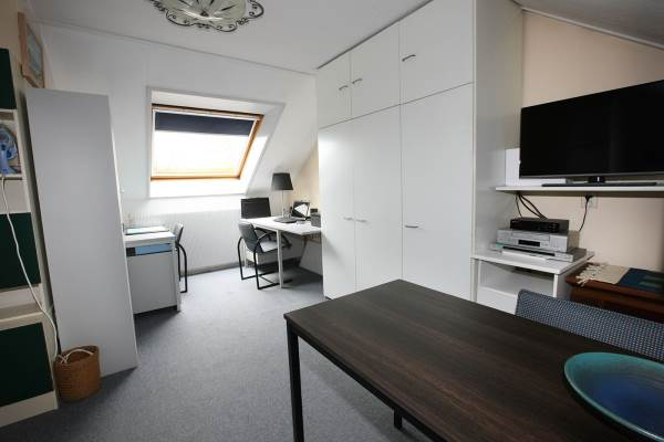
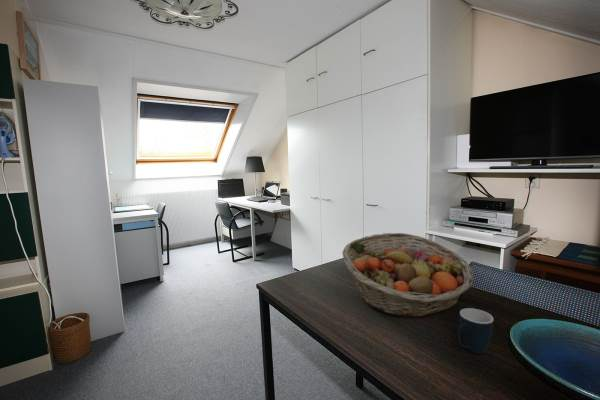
+ fruit basket (405, 270)
+ mug (471, 333)
